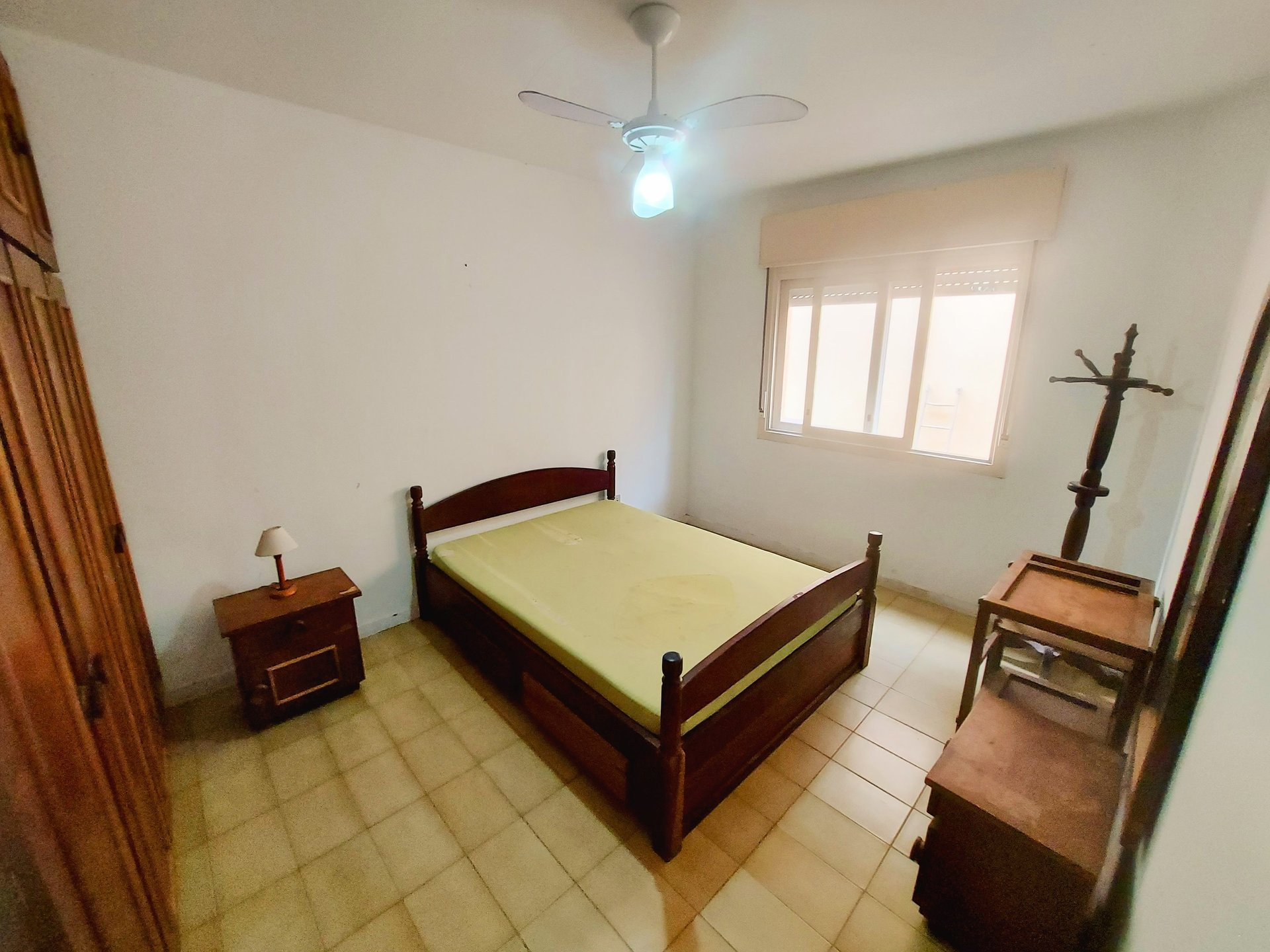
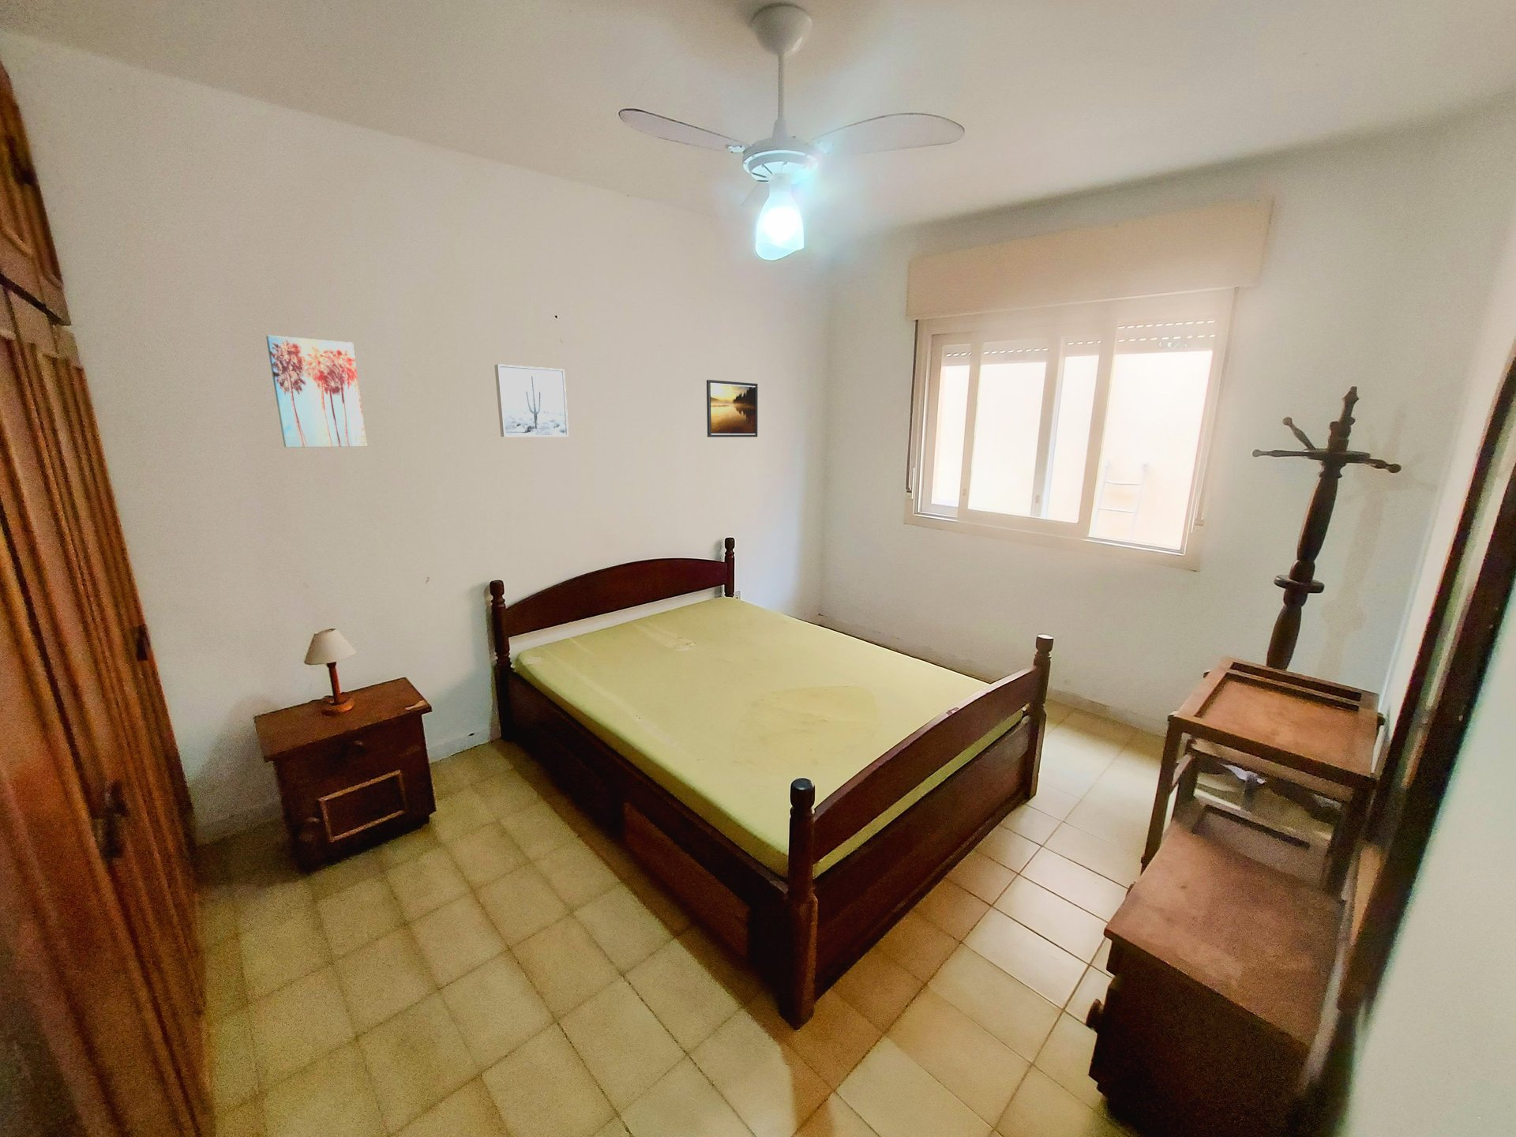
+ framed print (733, 408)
+ wall art (532, 402)
+ wall art (319, 394)
